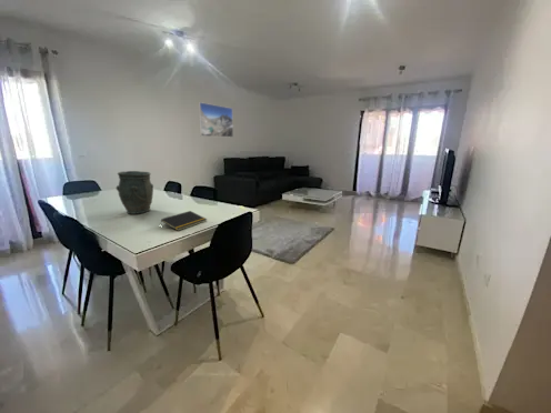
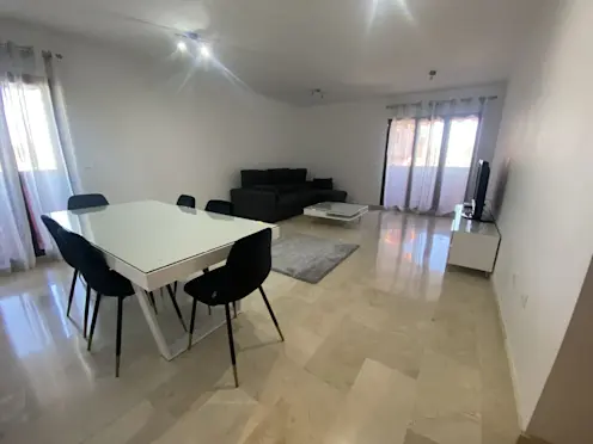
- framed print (217, 121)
- notepad (184, 220)
- vase (136, 192)
